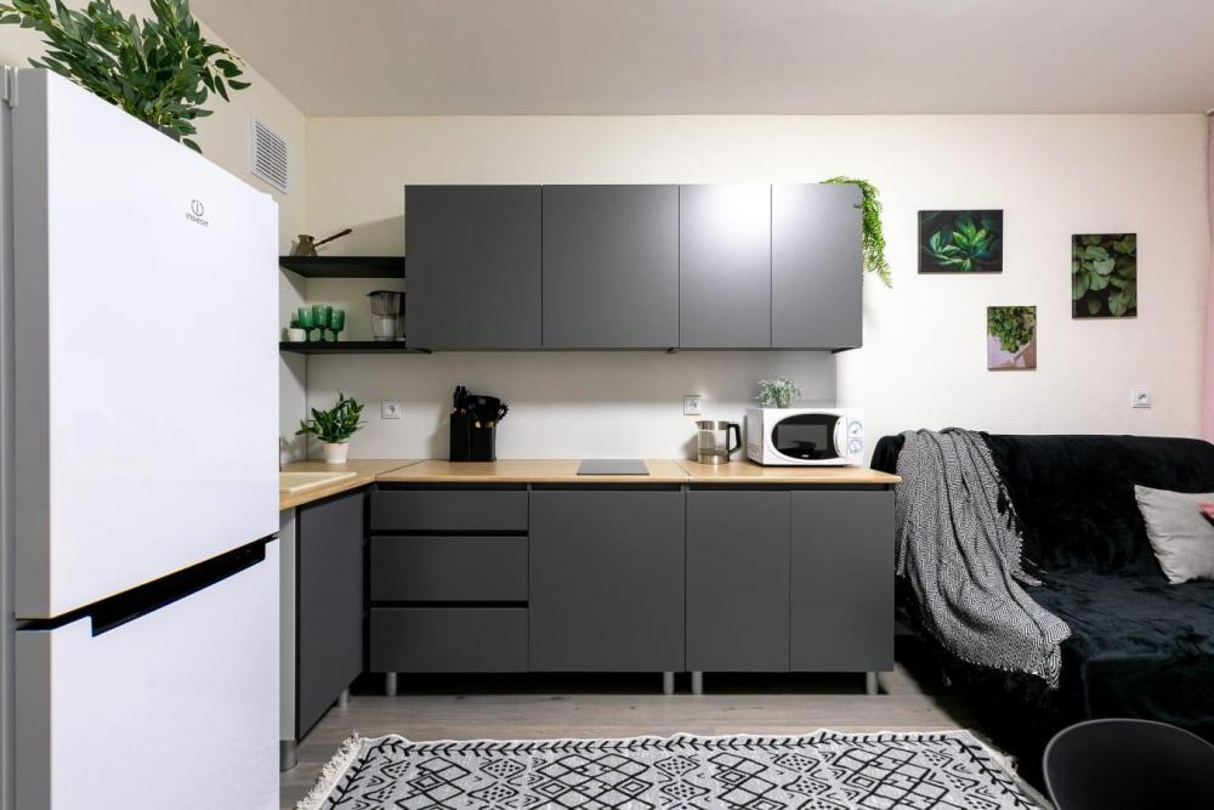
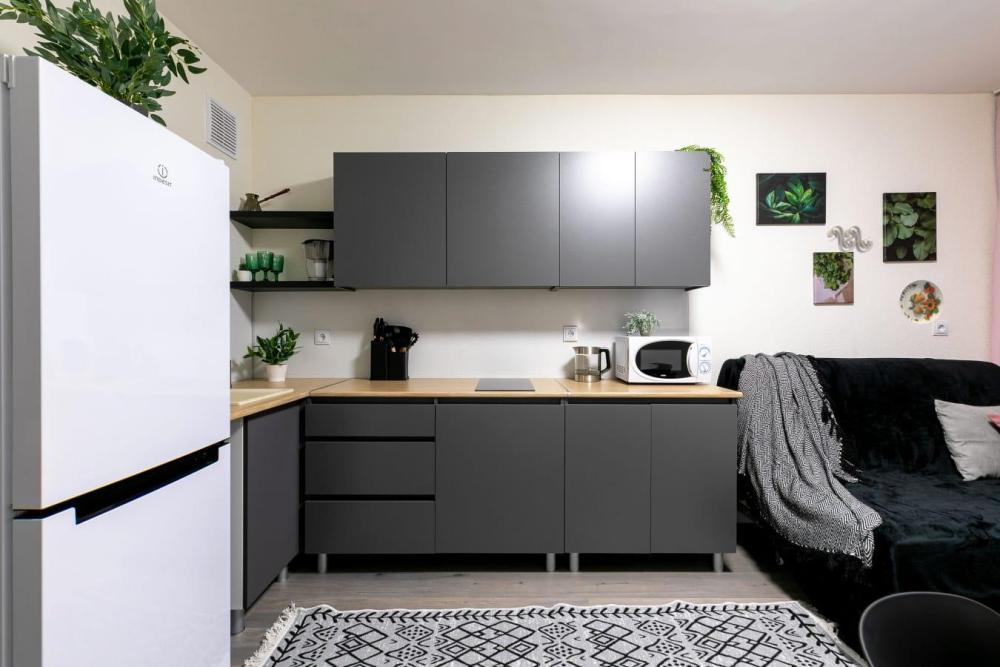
+ decorative plate (920, 302)
+ decorative ornament (849, 238)
